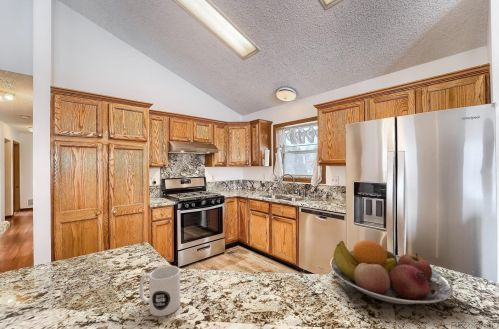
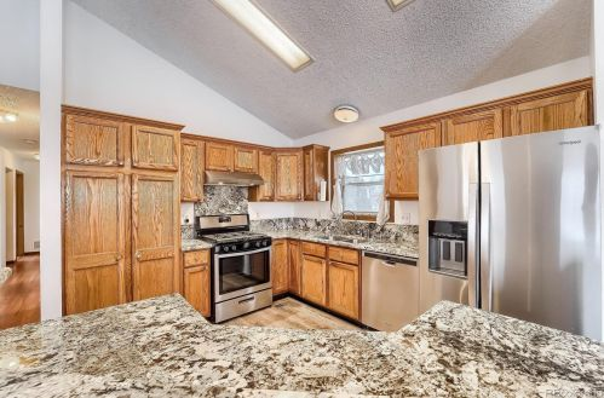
- fruit bowl (384, 266)
- mug (159, 288)
